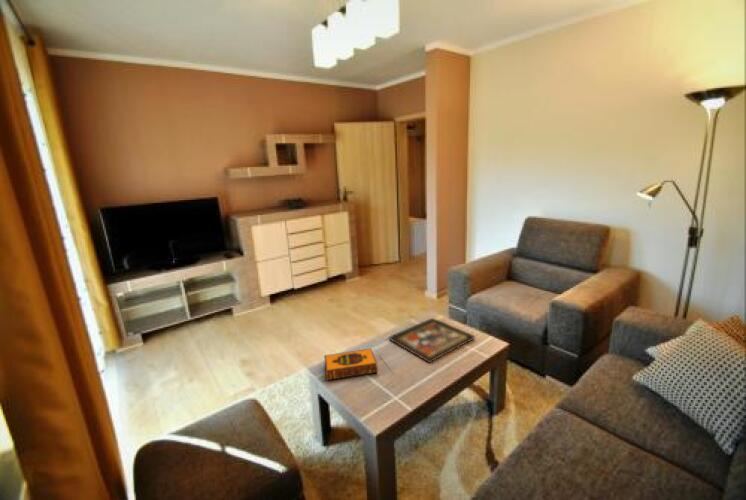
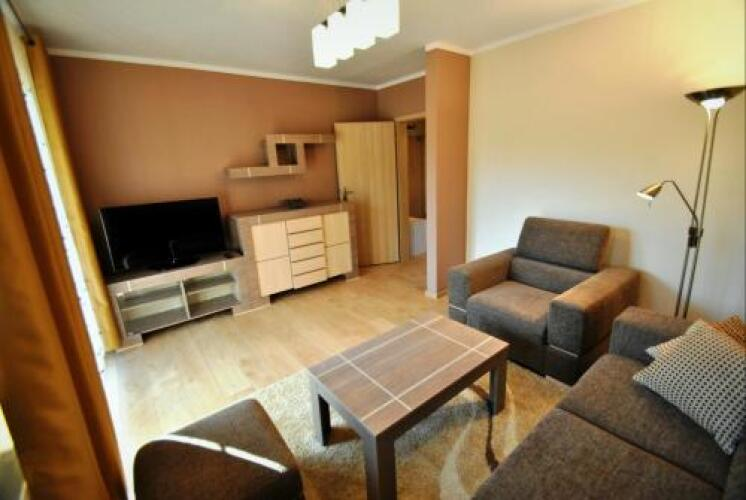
- hardback book (350, 364)
- decorative tray (431, 337)
